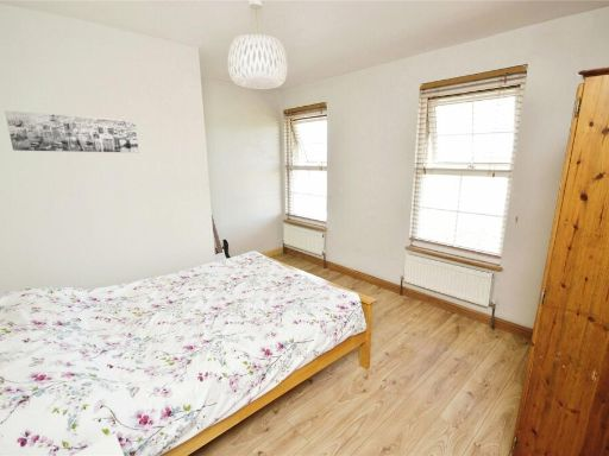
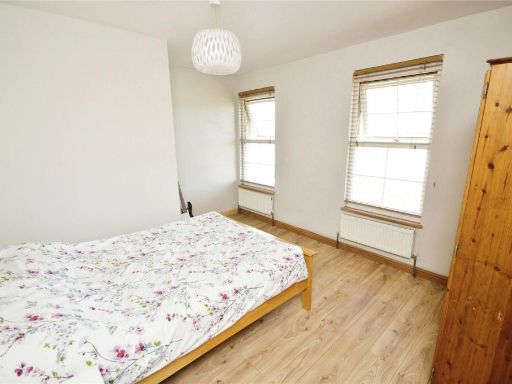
- wall art (79, 133)
